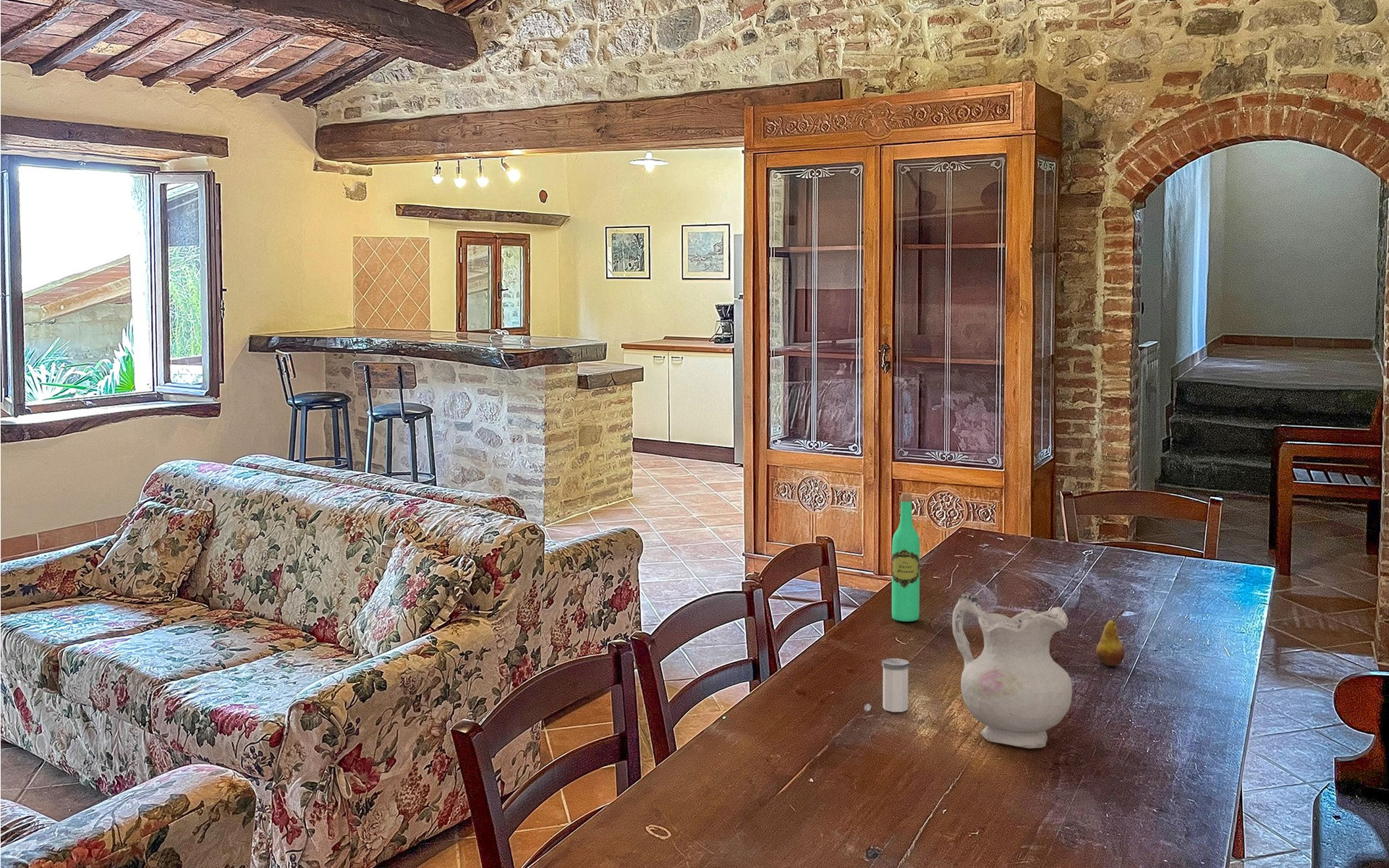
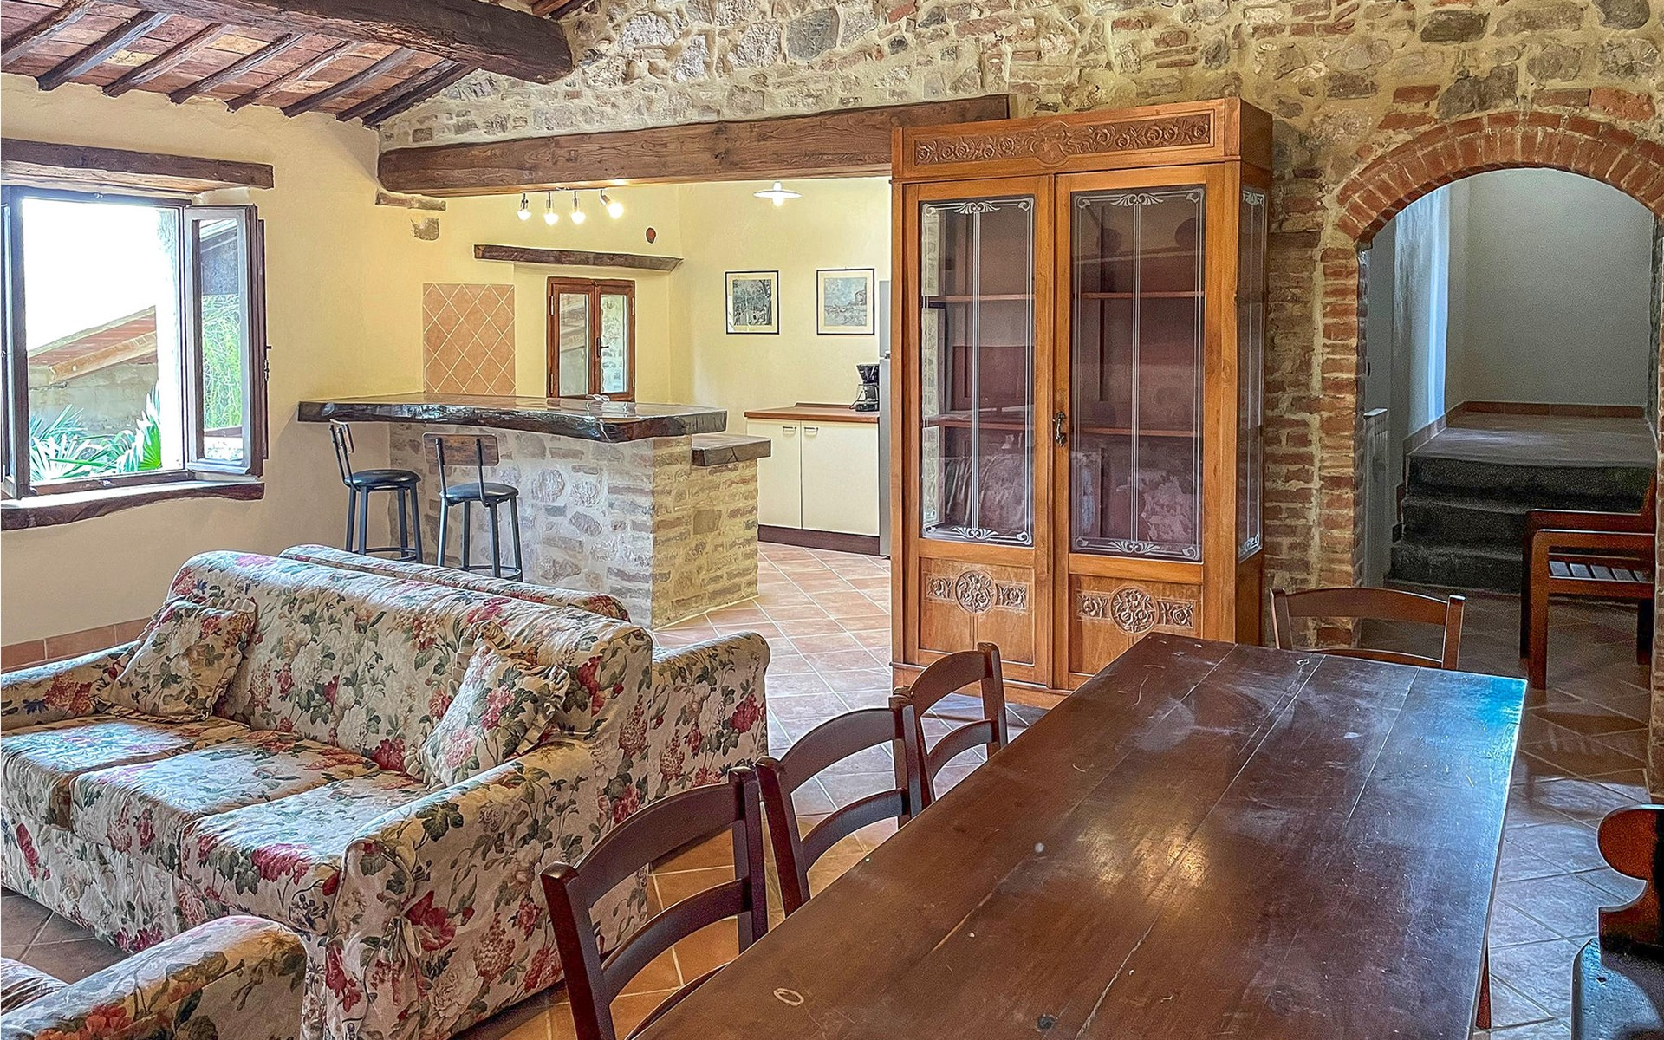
- salt shaker (895, 685)
- wine bottle (906, 556)
- fruit (1110, 637)
- ceramic pitcher (1008, 667)
